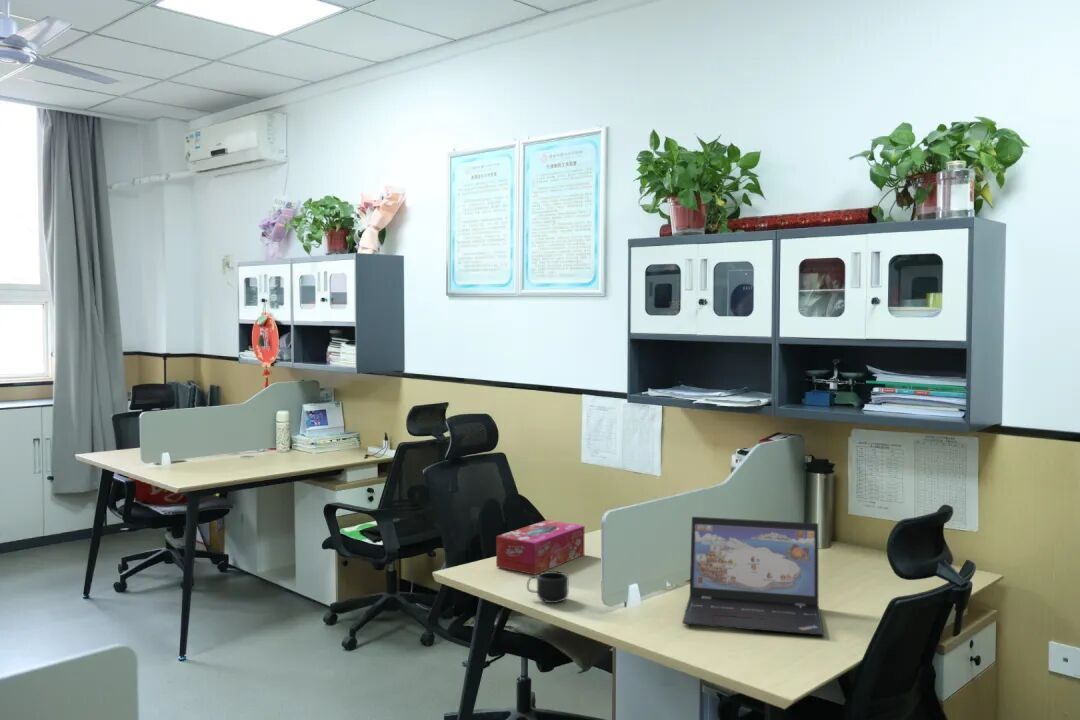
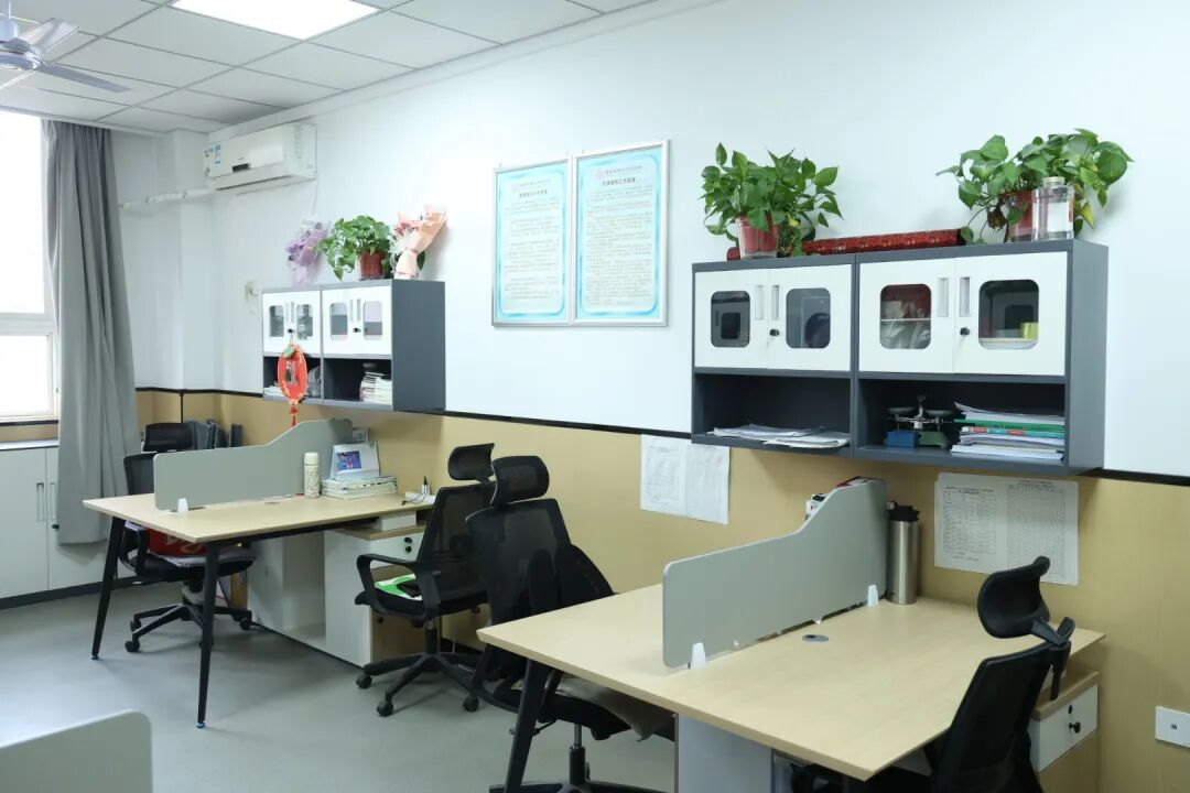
- mug (547, 587)
- laptop (752, 572)
- tissue box (541, 545)
